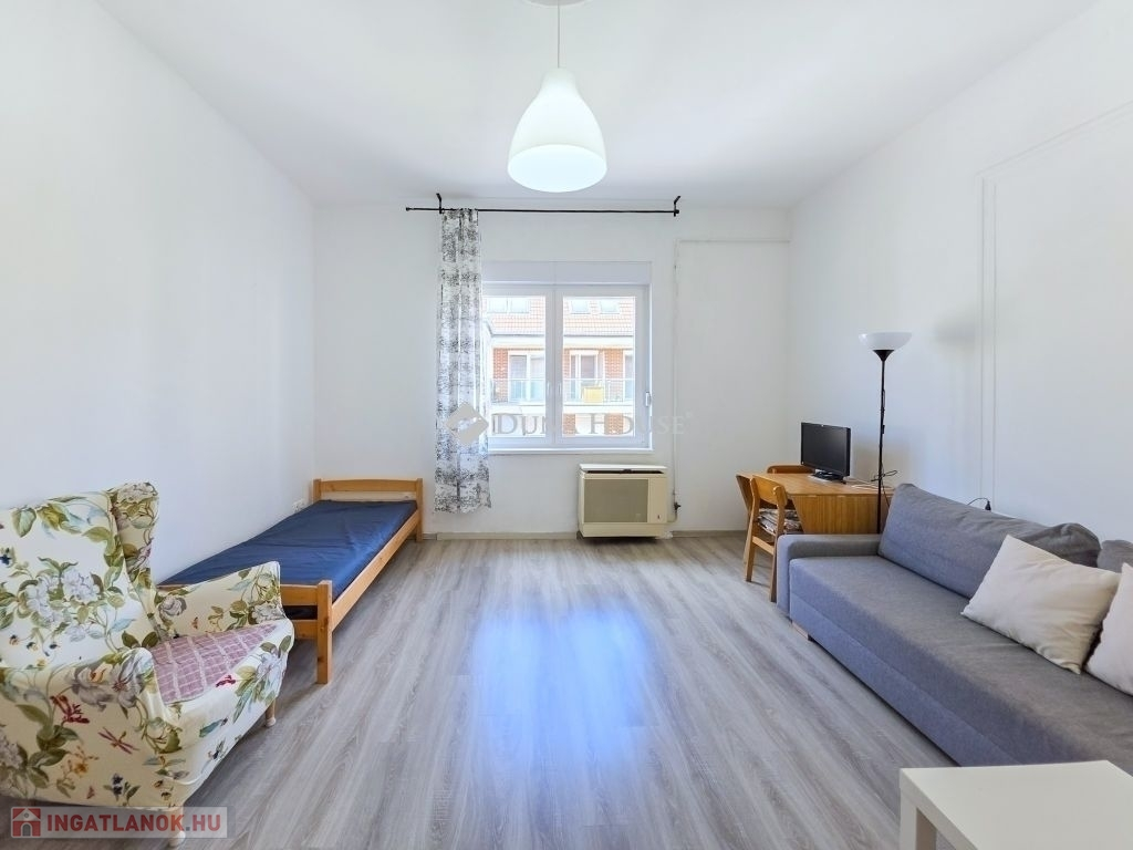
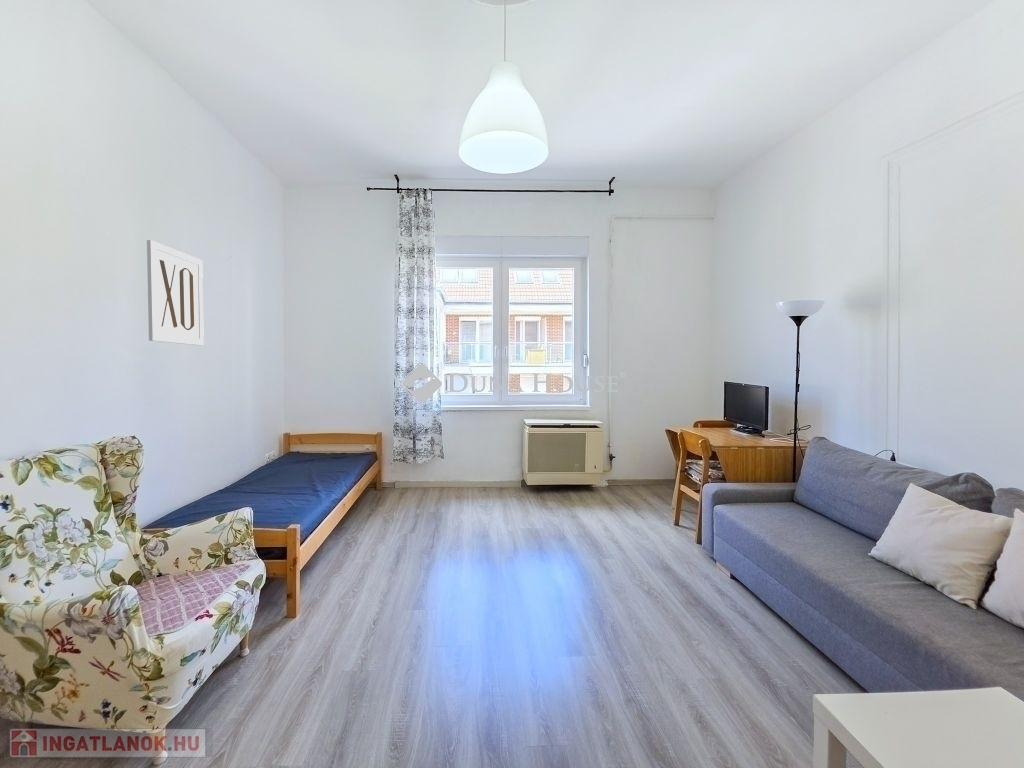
+ wall art (177, 297)
